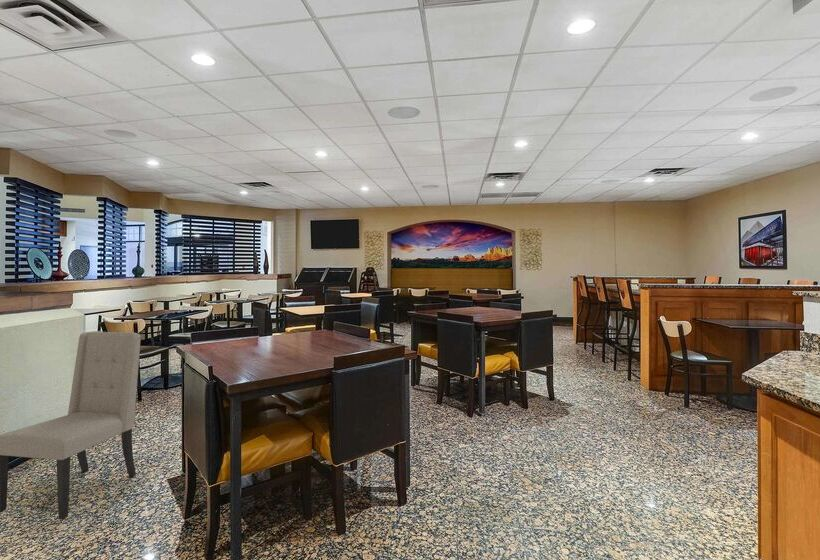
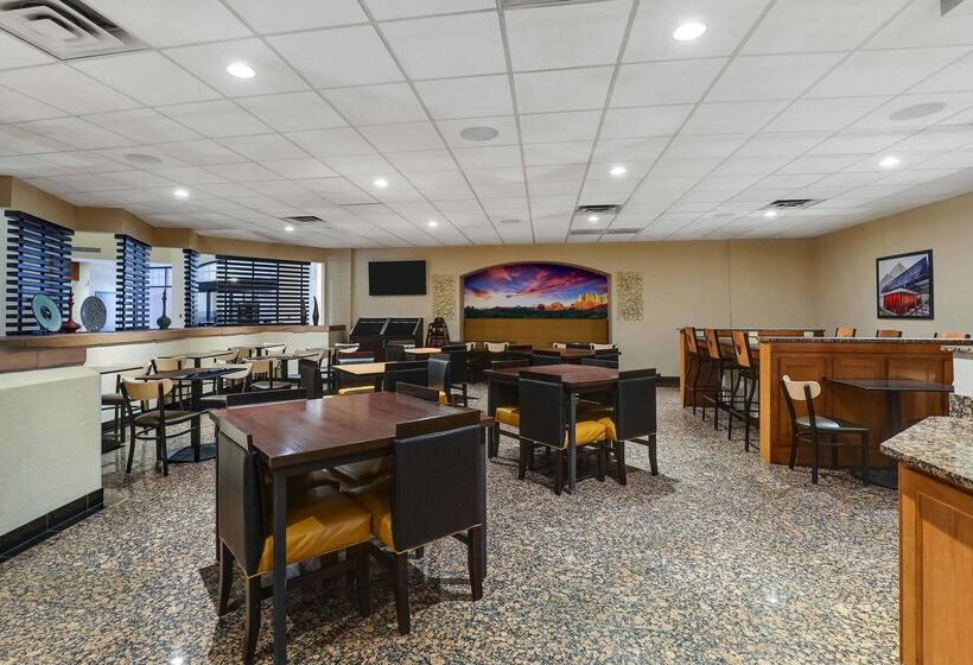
- chair (75, 414)
